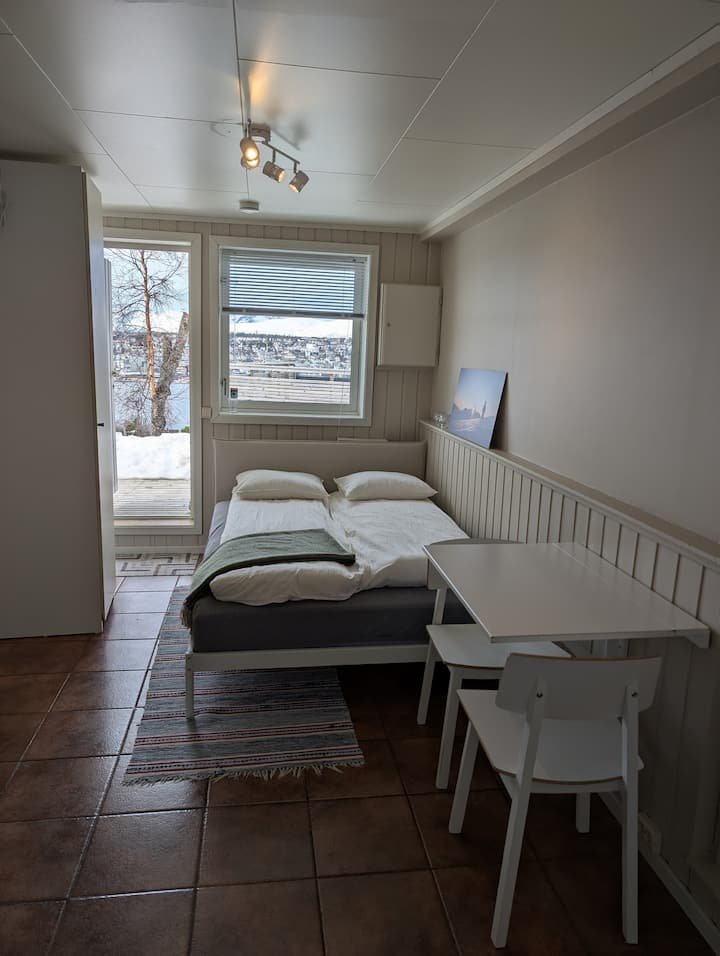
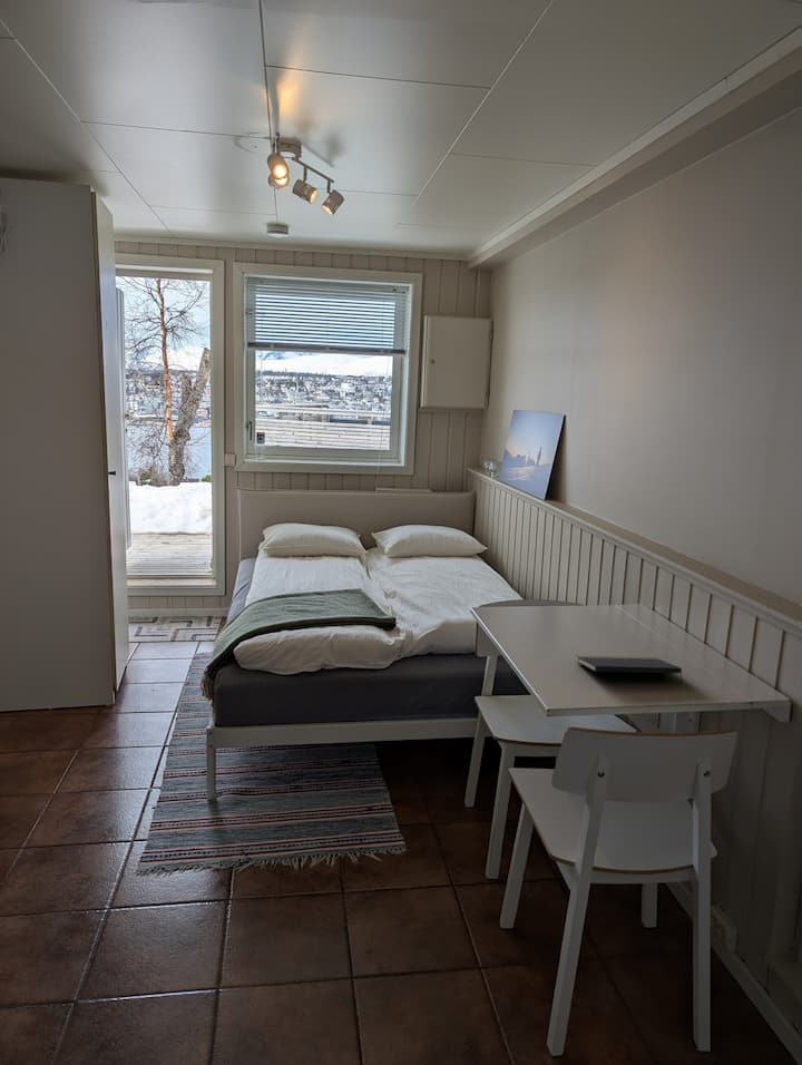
+ notepad (626, 664)
